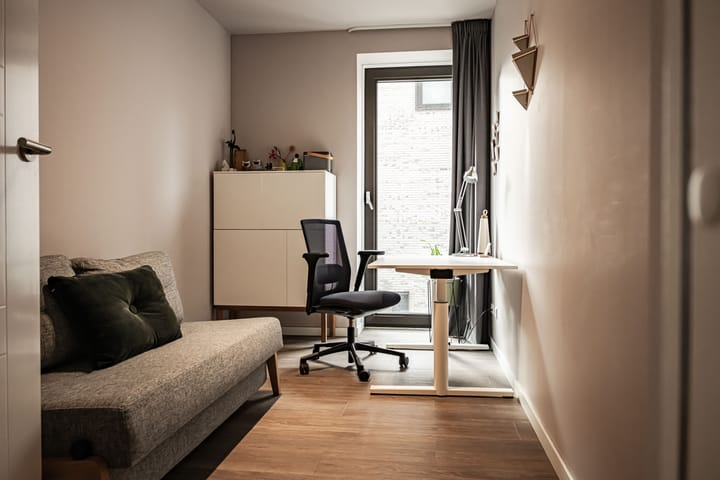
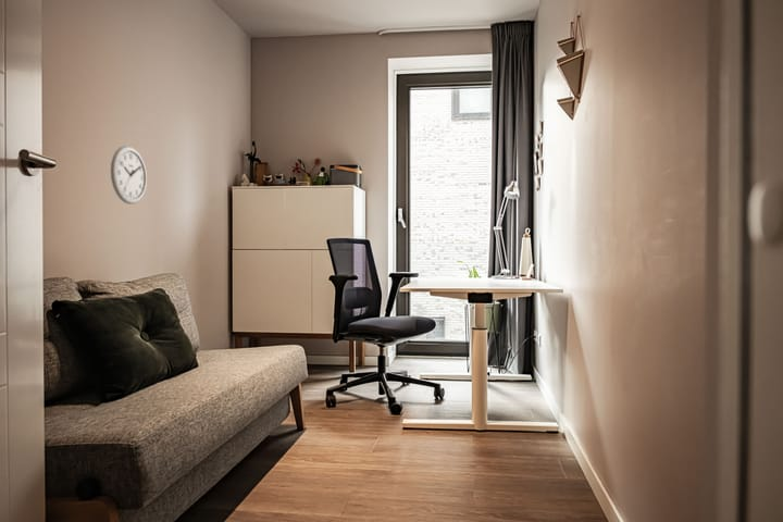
+ wall clock (130, 175)
